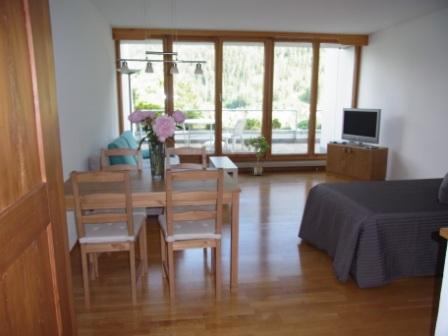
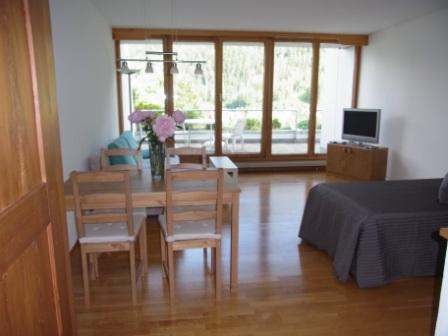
- potted plant (256, 154)
